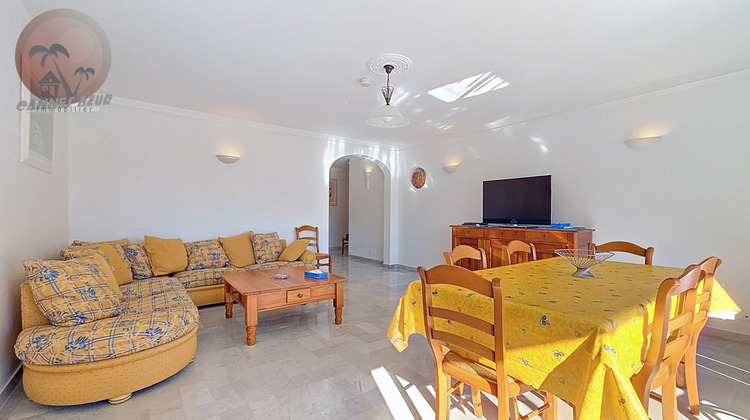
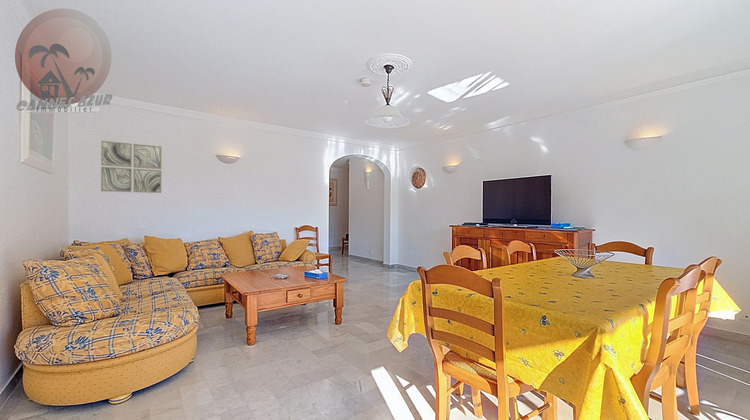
+ wall art (131, 168)
